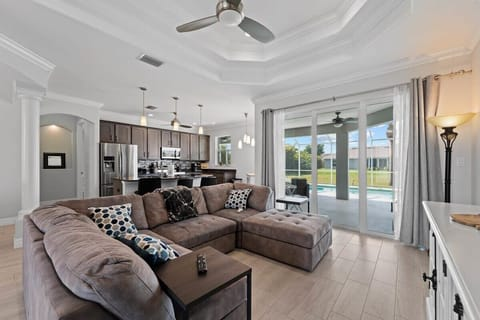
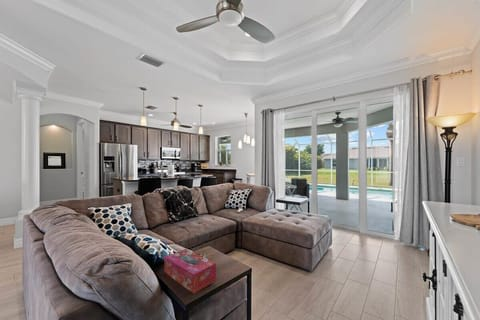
+ tissue box (189, 268)
